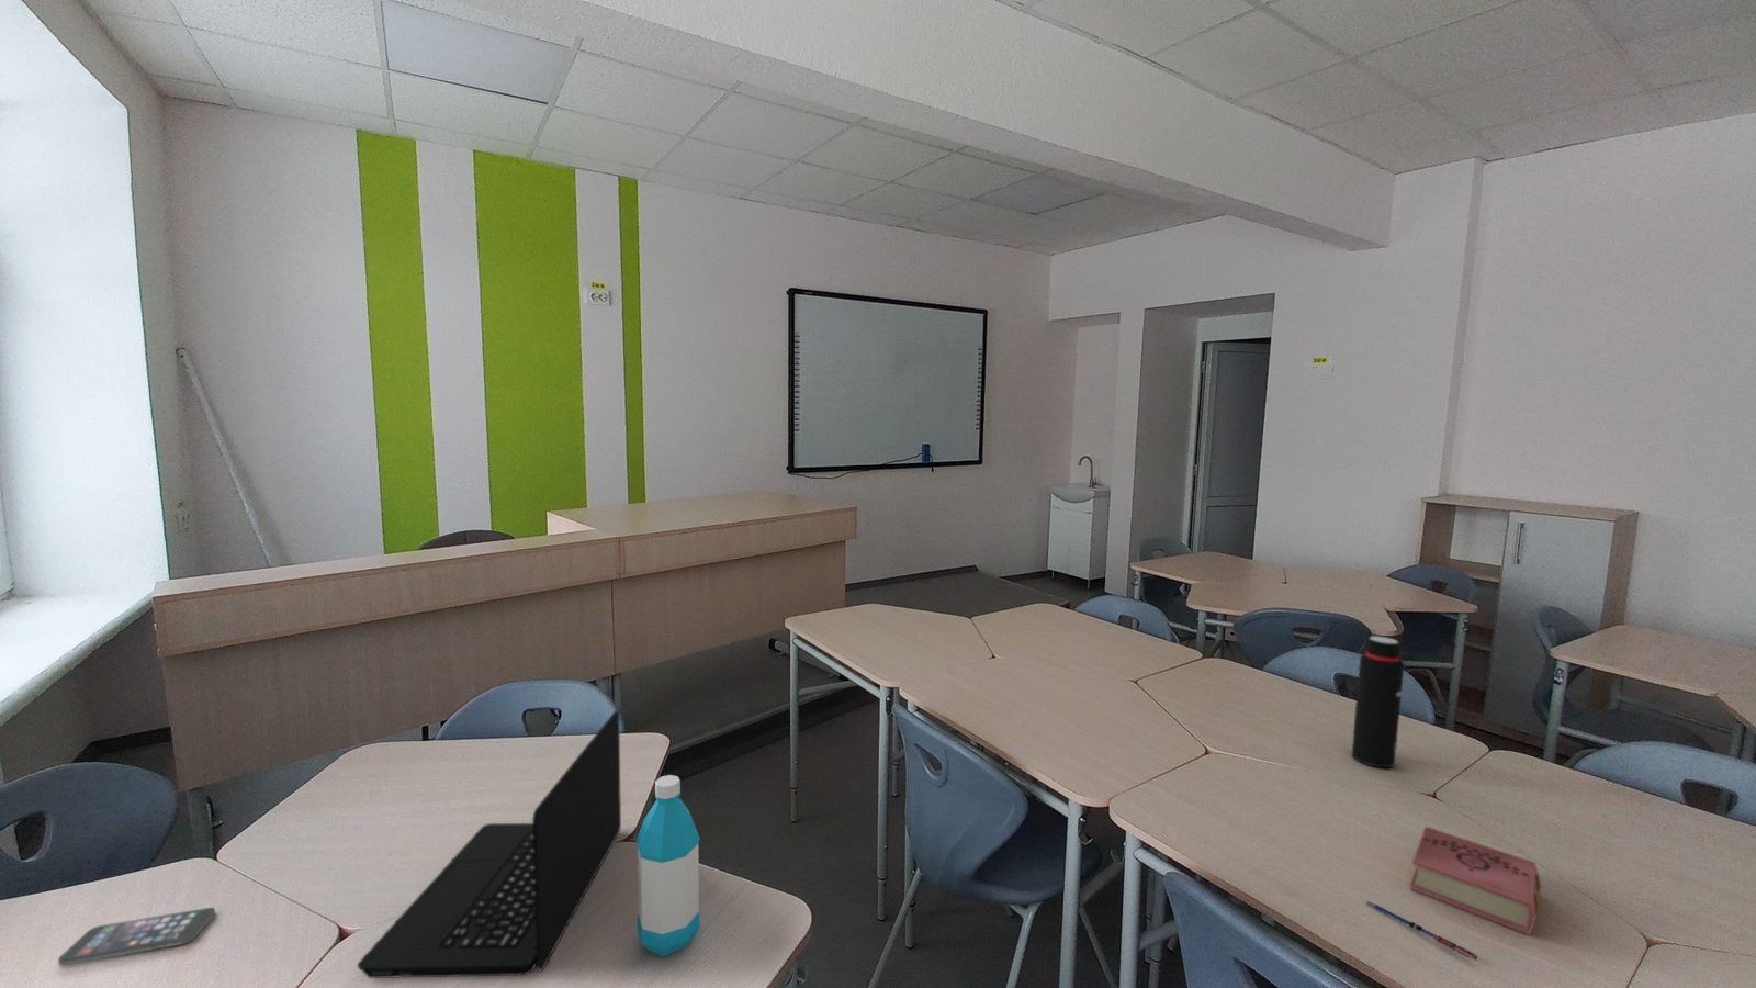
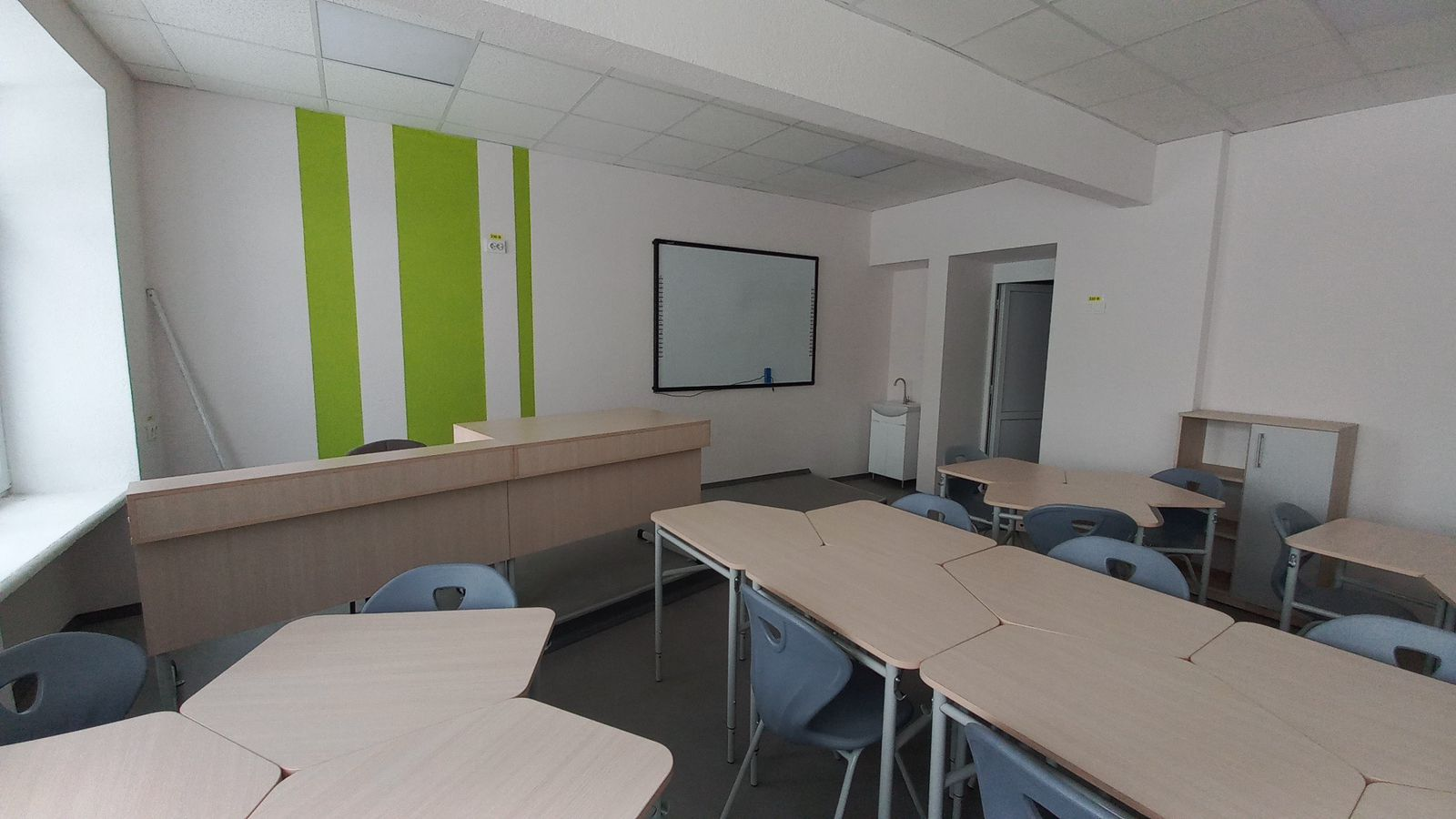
- water bottle (1379, 700)
- water bottle (667, 860)
- pen (1418, 928)
- laptop (507, 823)
- smartphone (140, 934)
- book (1475, 876)
